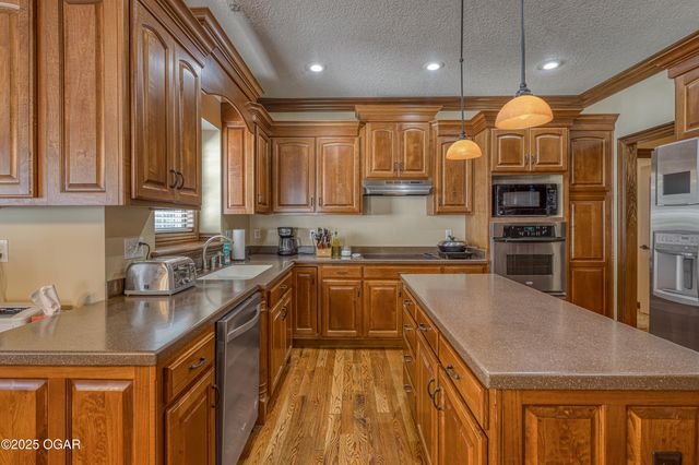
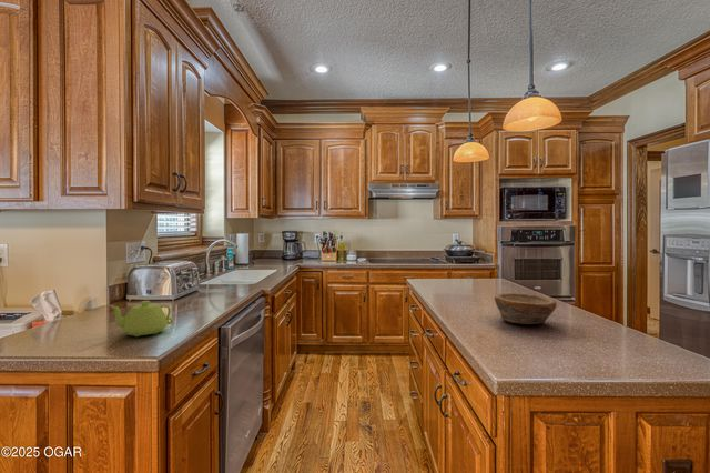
+ bowl (524, 309)
+ teapot (142, 316)
